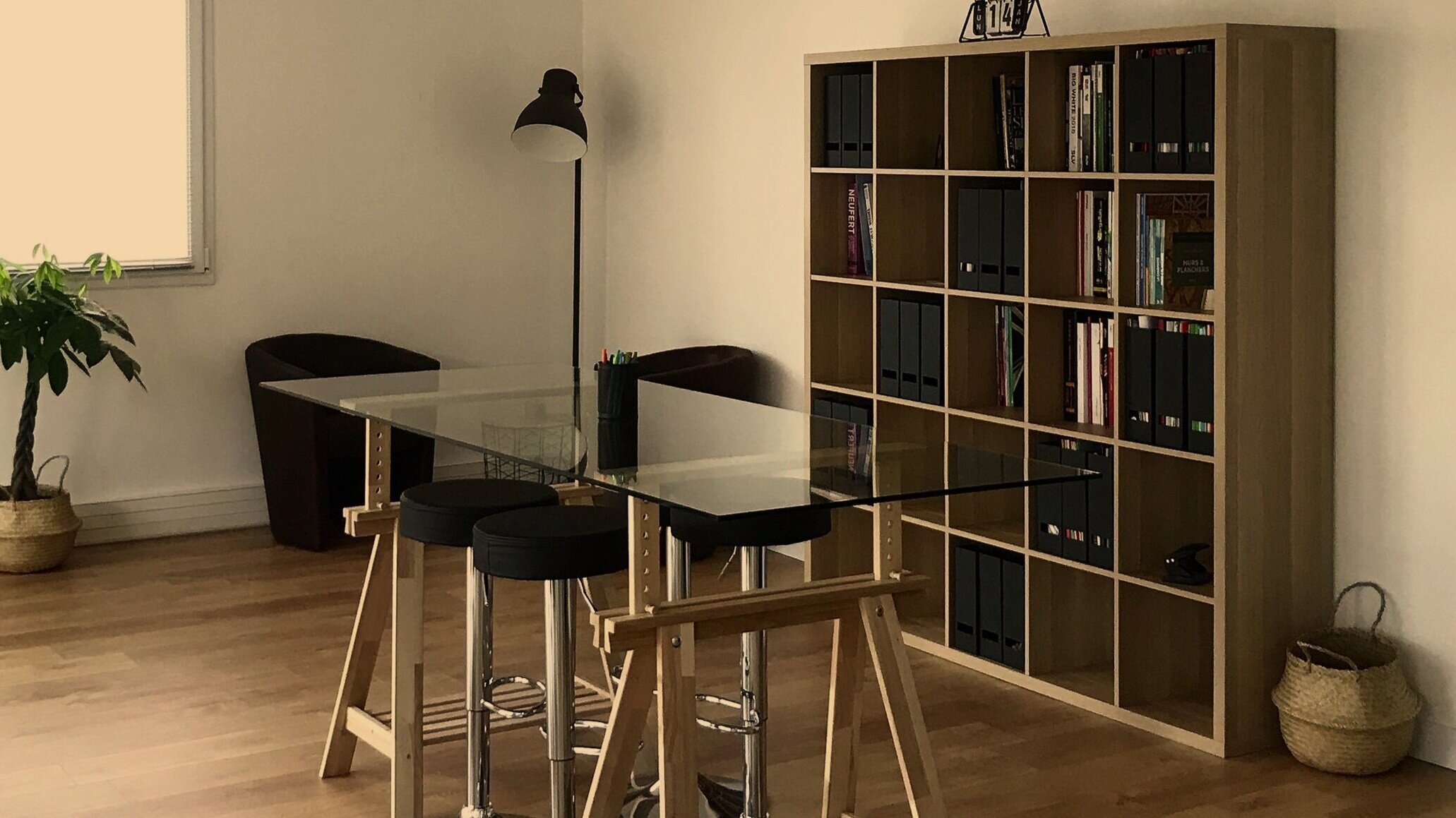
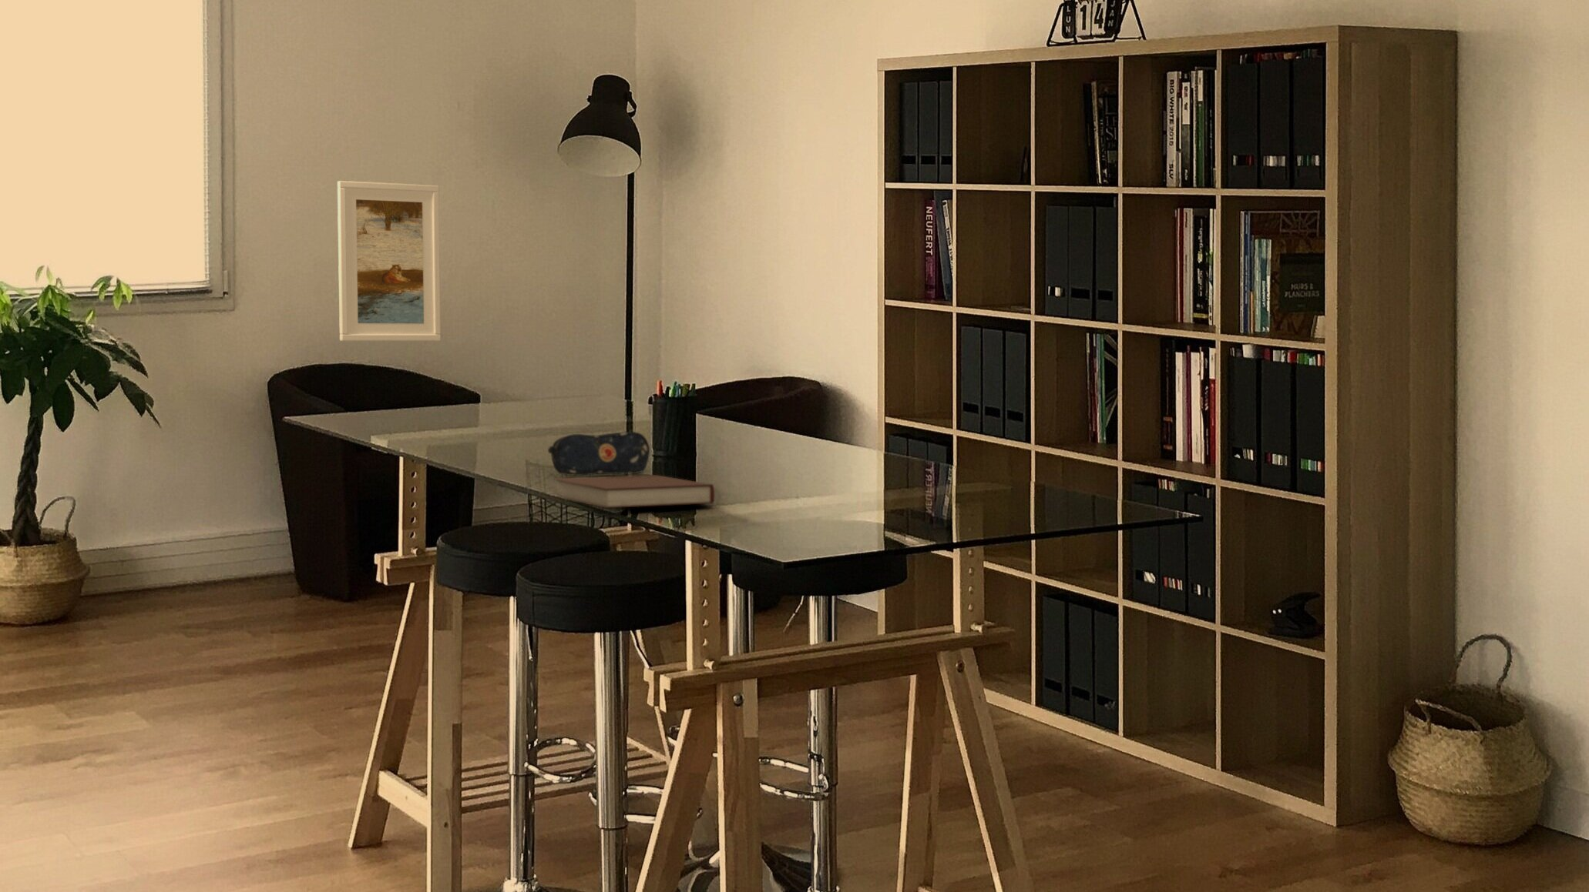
+ pencil case (601, 454)
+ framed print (390, 262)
+ notebook (632, 491)
